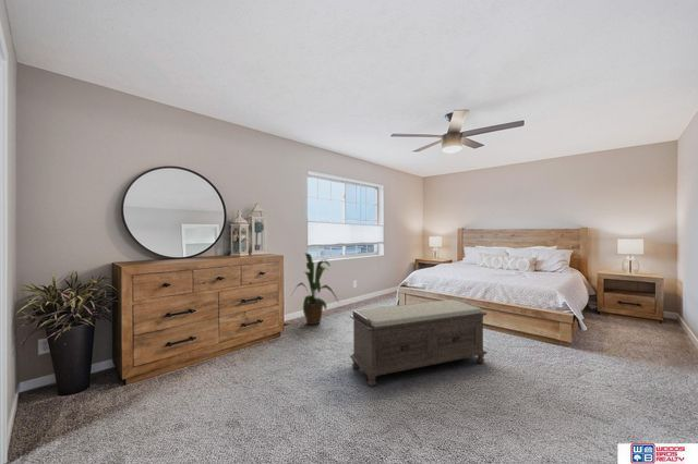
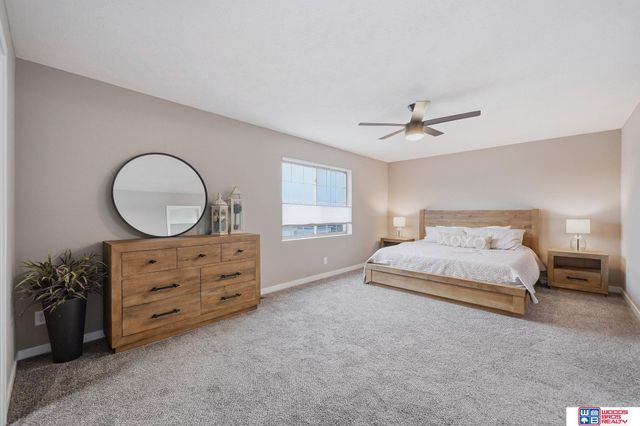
- bench (419, 337)
- house plant (318, 286)
